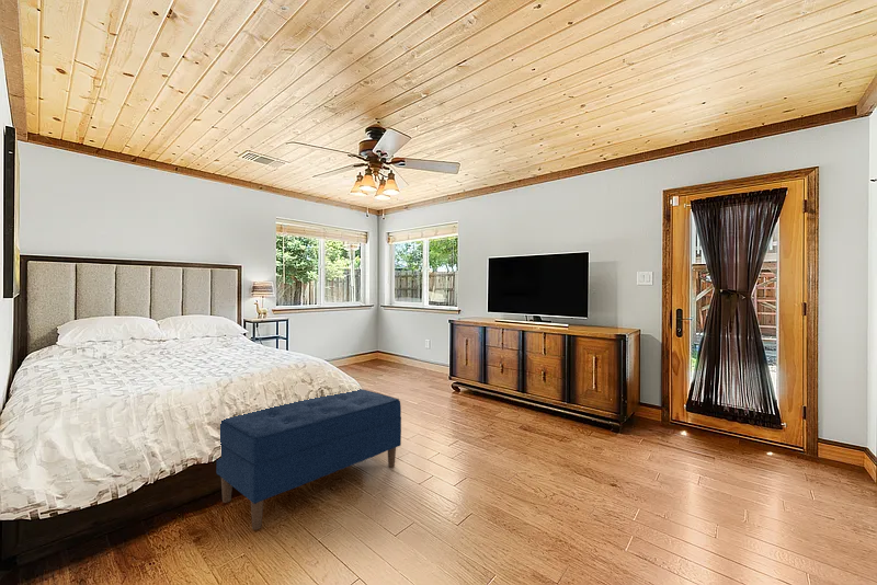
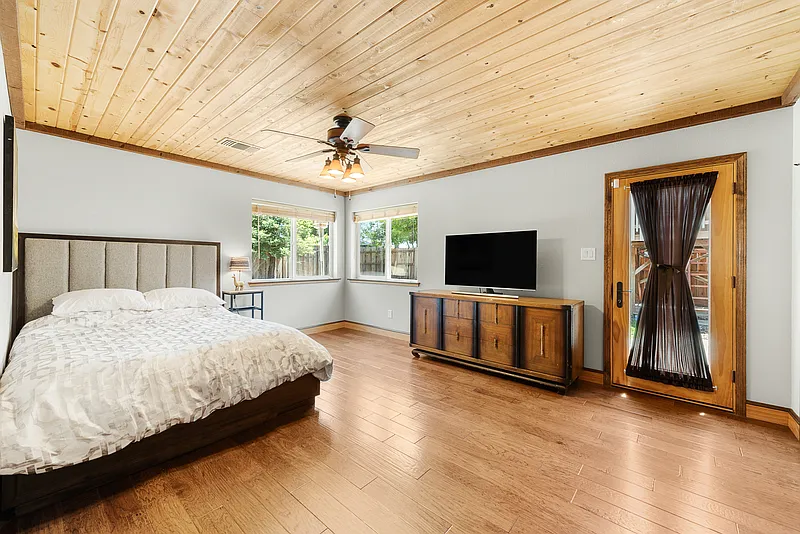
- bench (317, 445)
